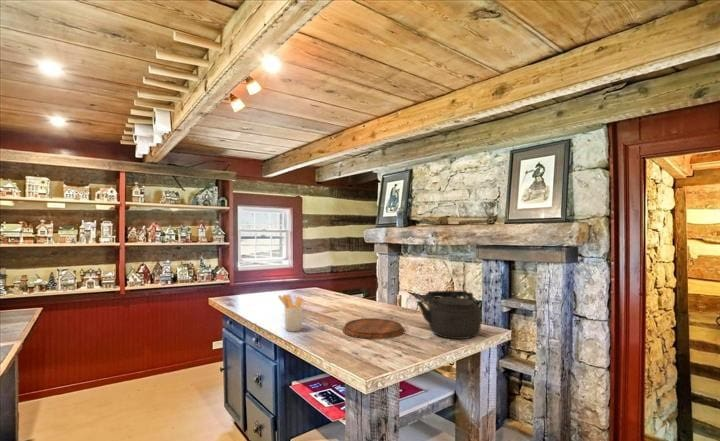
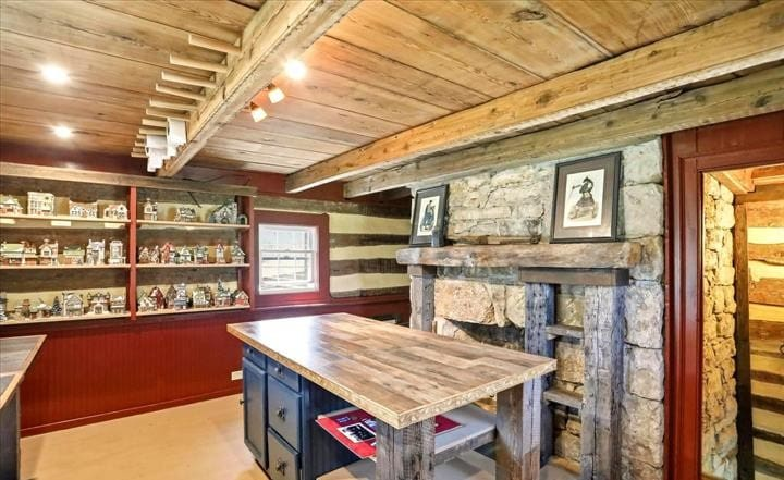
- utensil holder (290, 311)
- cutting board (373, 327)
- kettle (452, 312)
